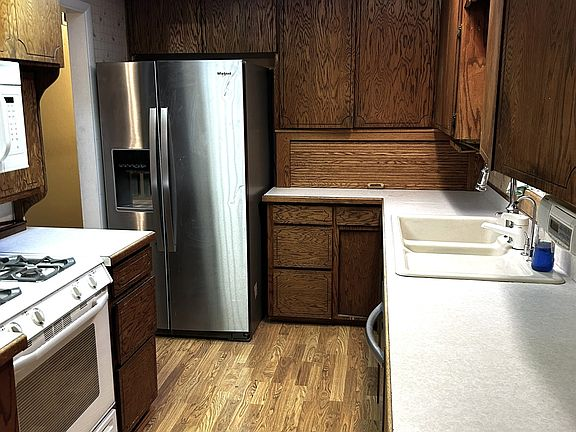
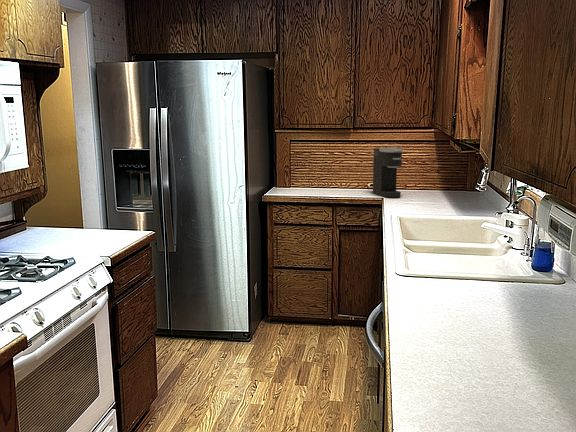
+ coffee maker (387, 171)
